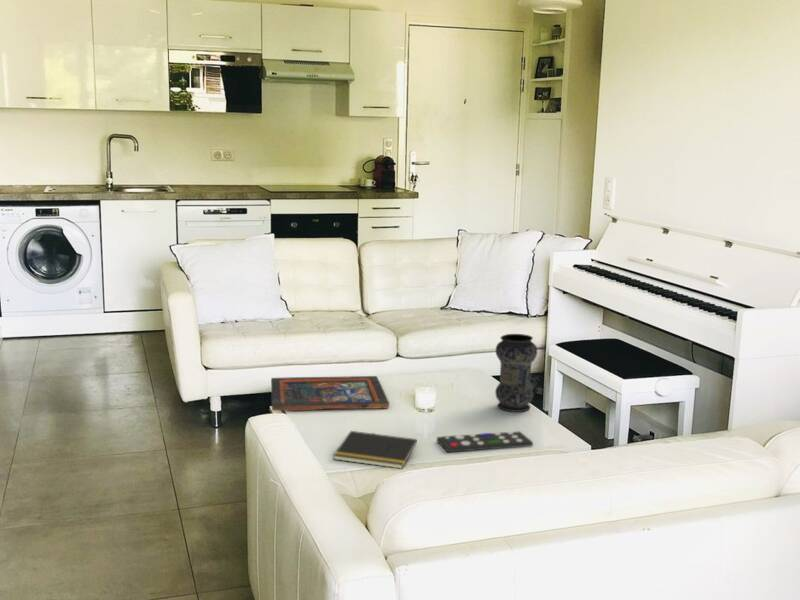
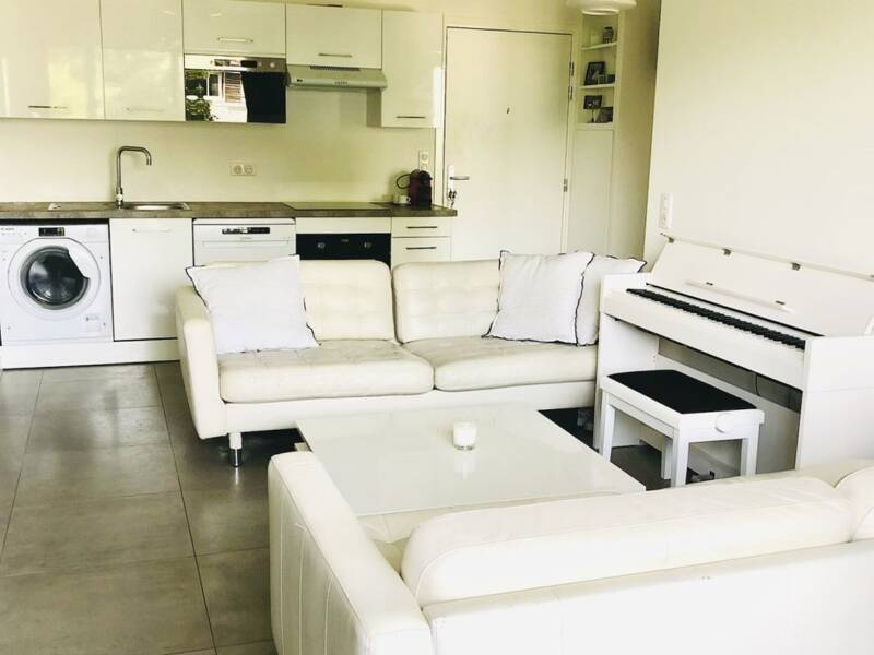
- religious icon (327, 392)
- remote control (484, 440)
- vase (515, 372)
- notepad (375, 449)
